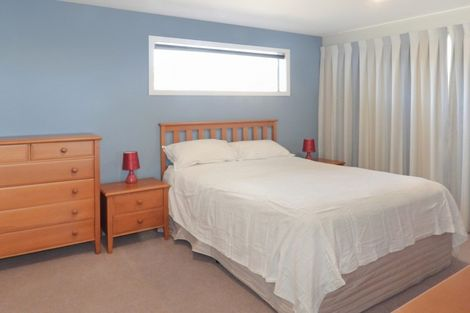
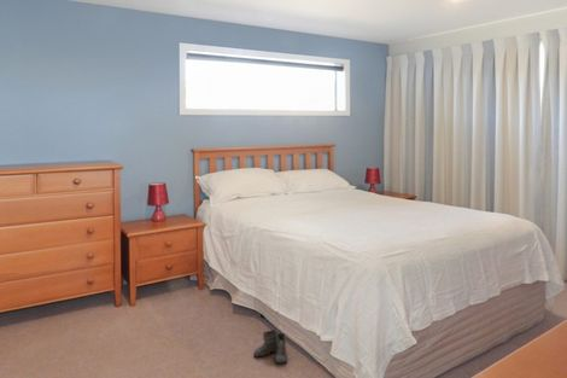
+ boots (271, 344)
